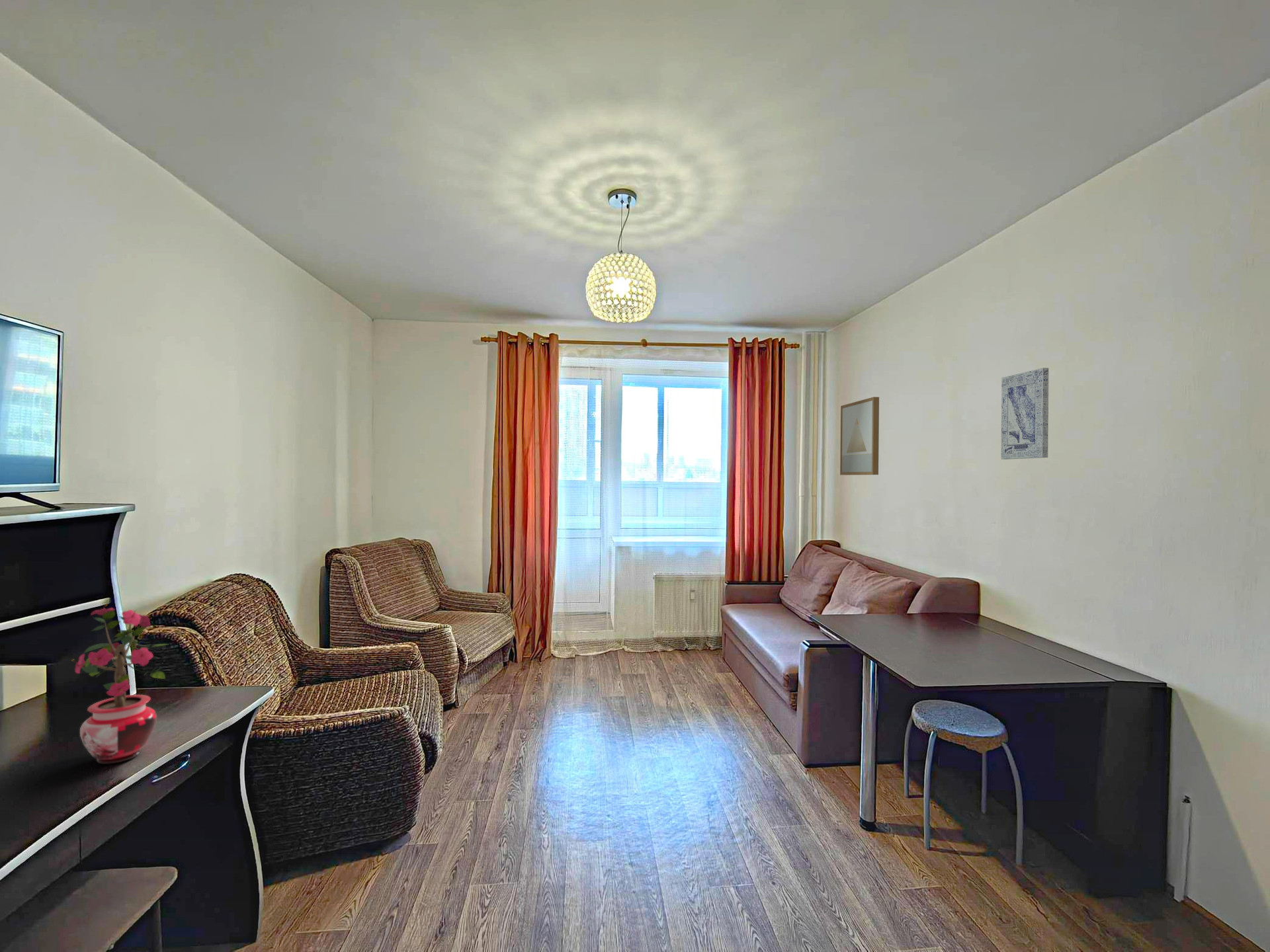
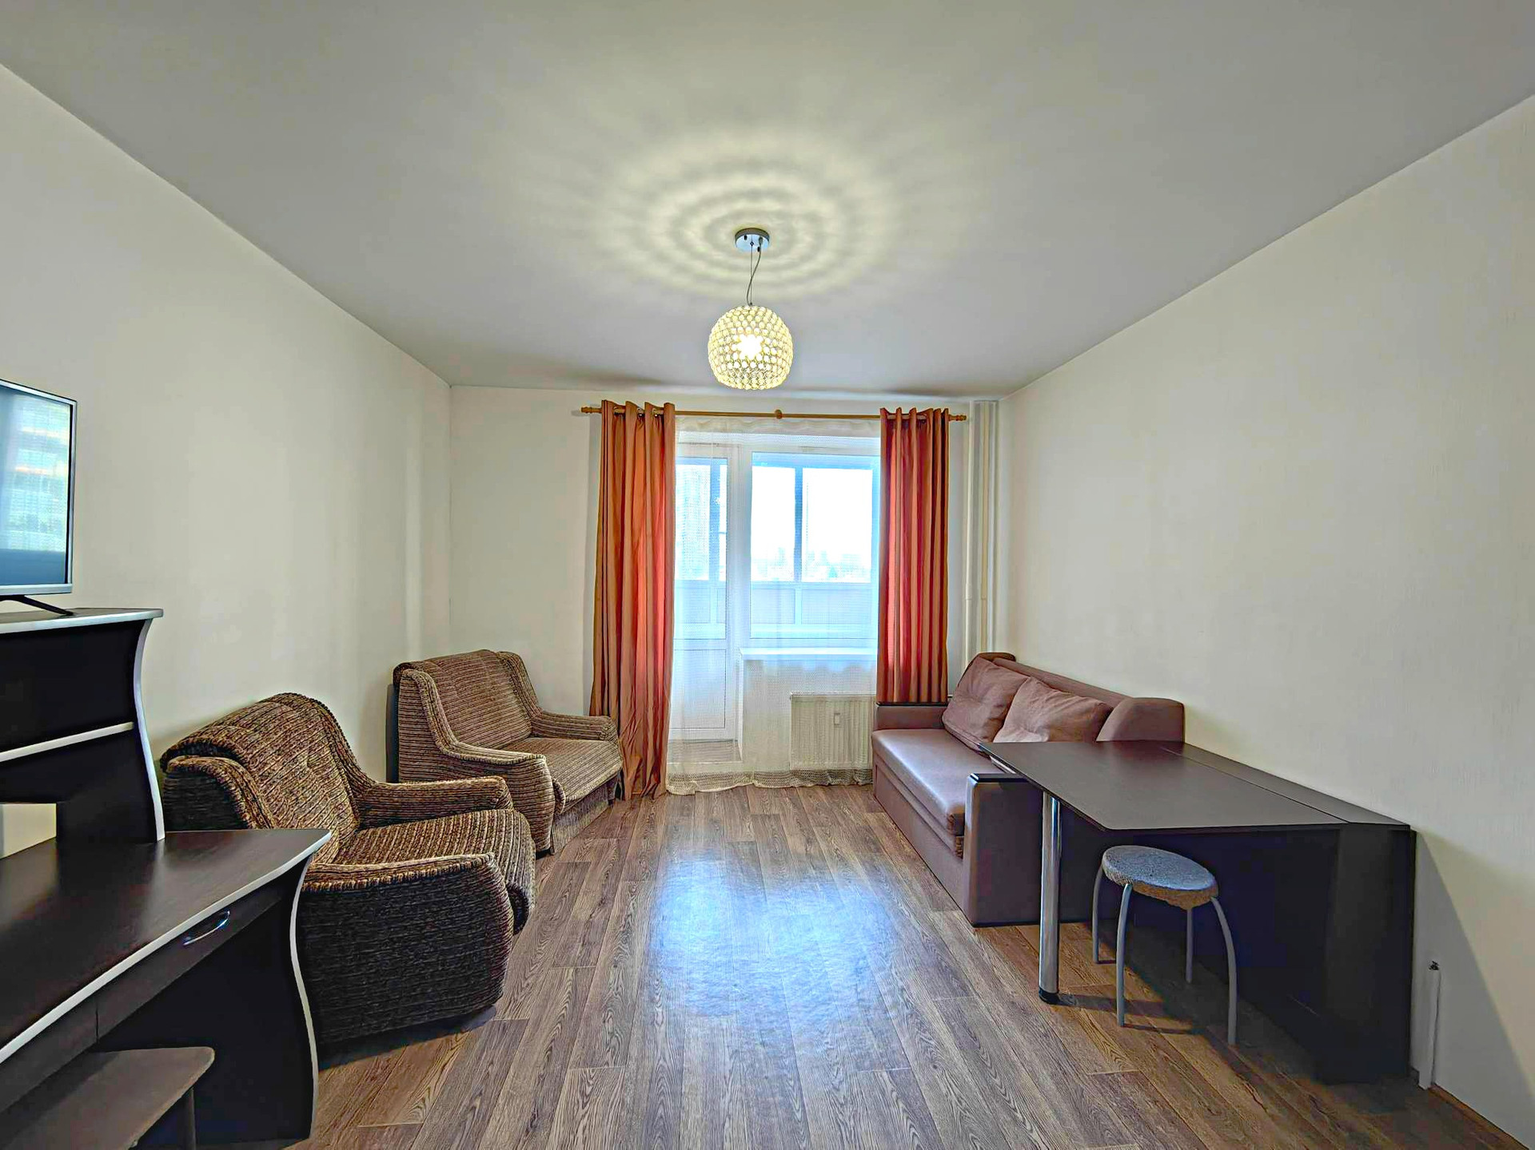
- wall art (858, 438)
- wall art (1023, 415)
- potted plant (125, 680)
